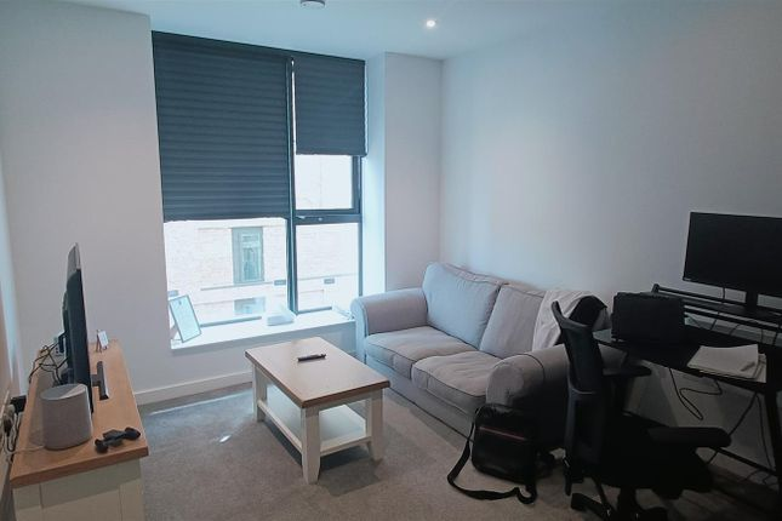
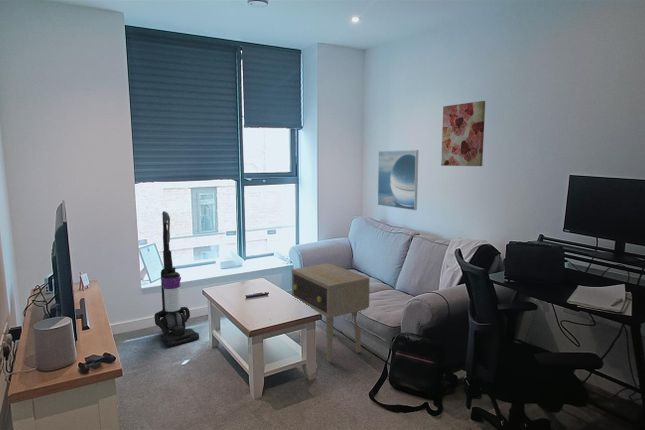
+ side table (327, 310)
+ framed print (396, 179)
+ vacuum cleaner (172, 275)
+ wall art (462, 135)
